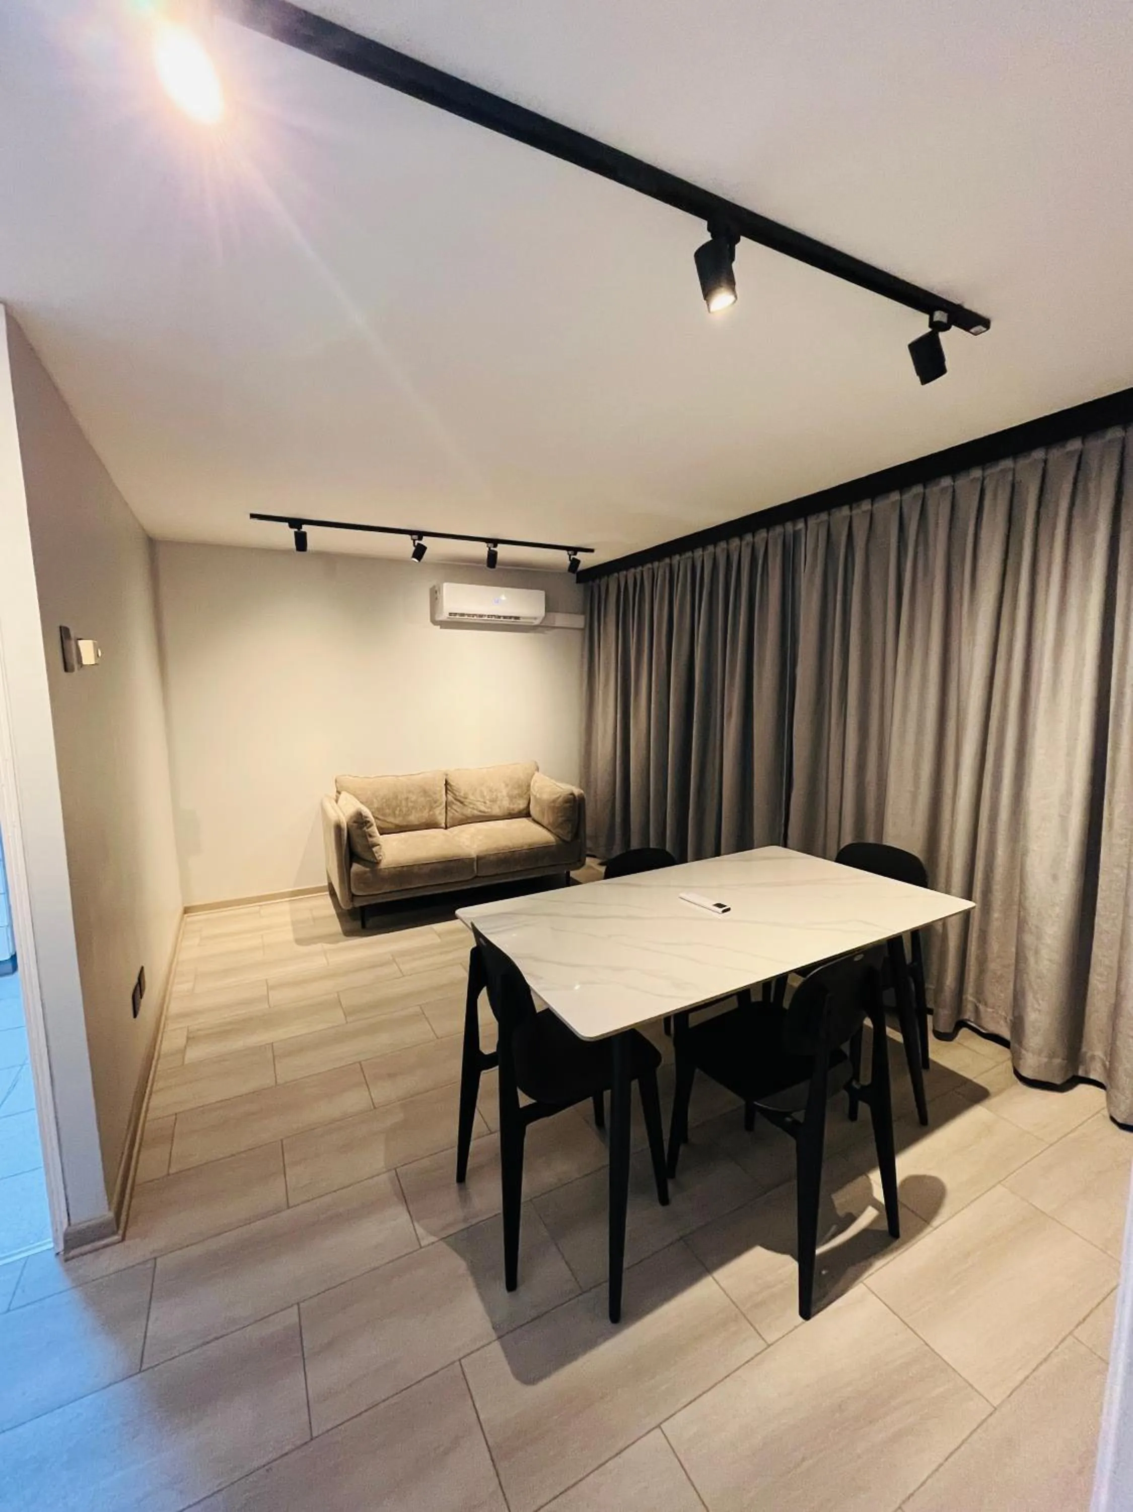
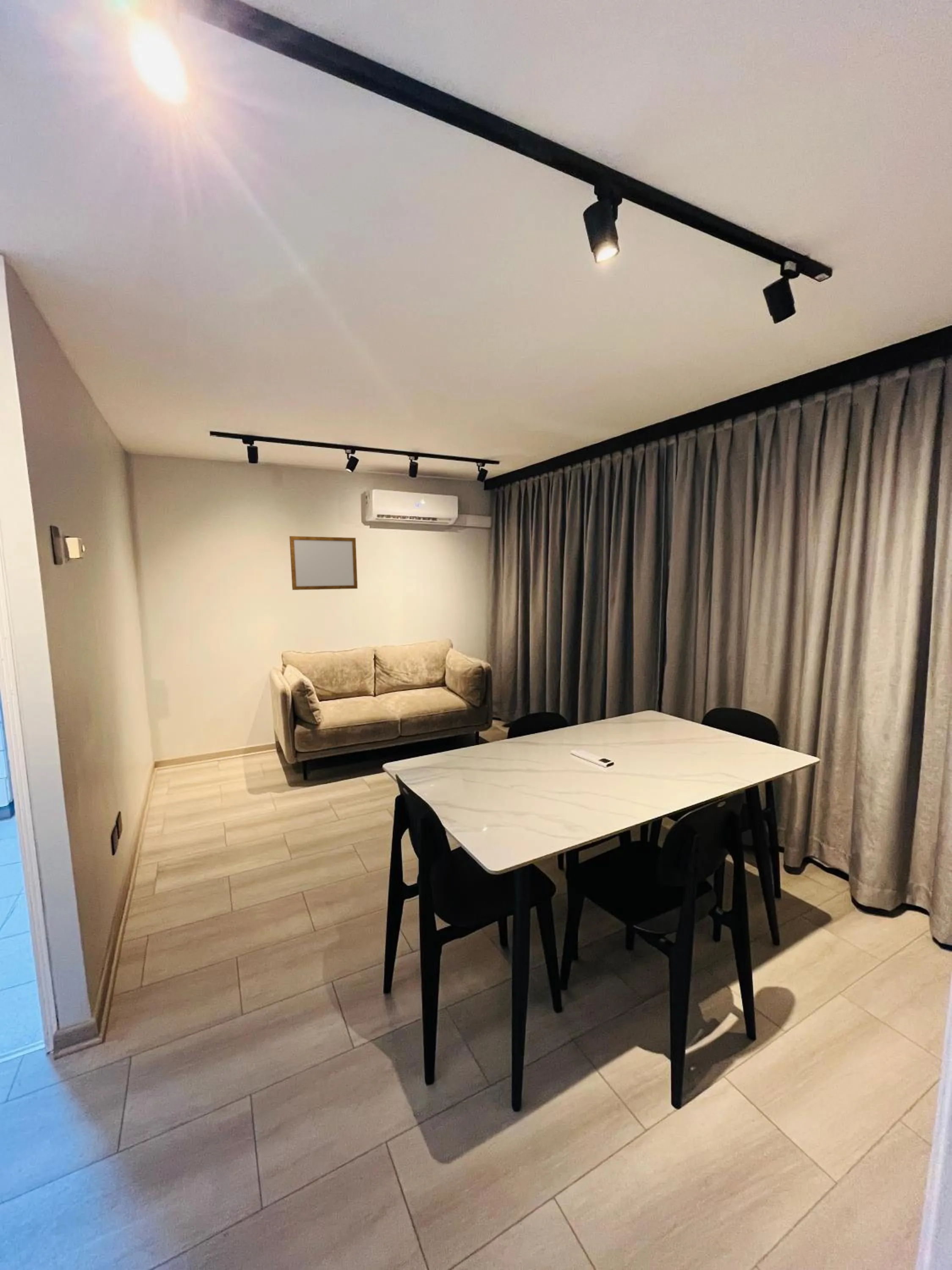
+ writing board (325, 563)
